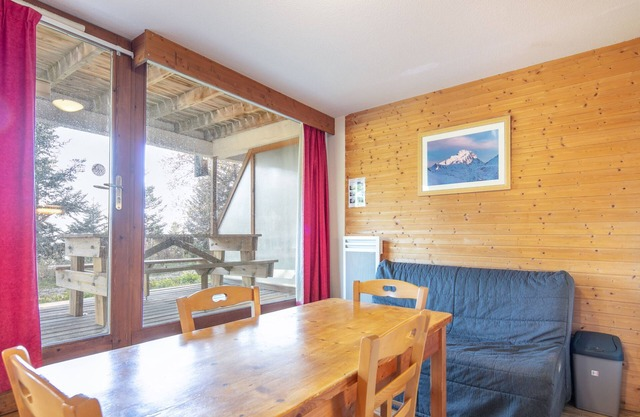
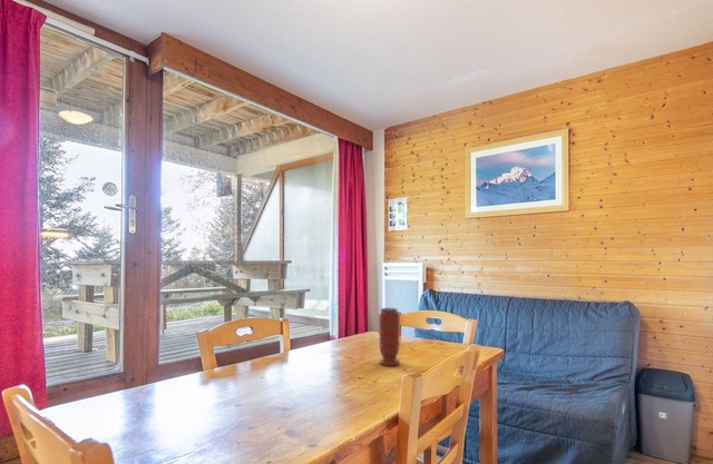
+ spice grinder (389, 335)
